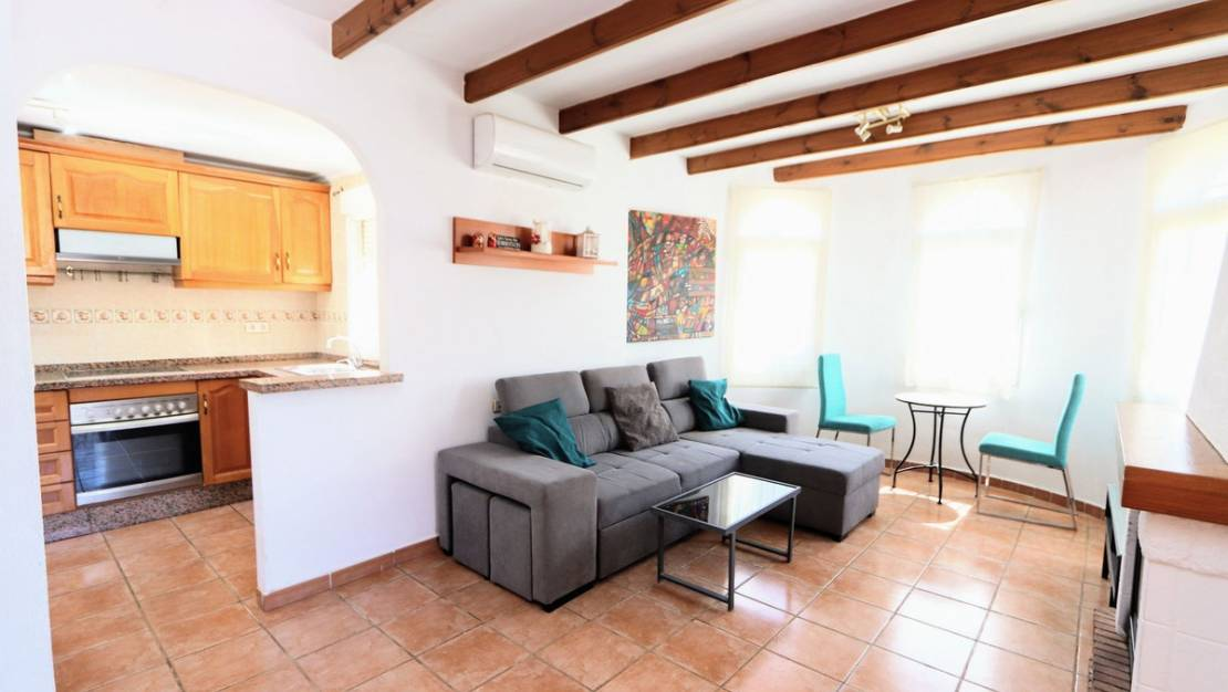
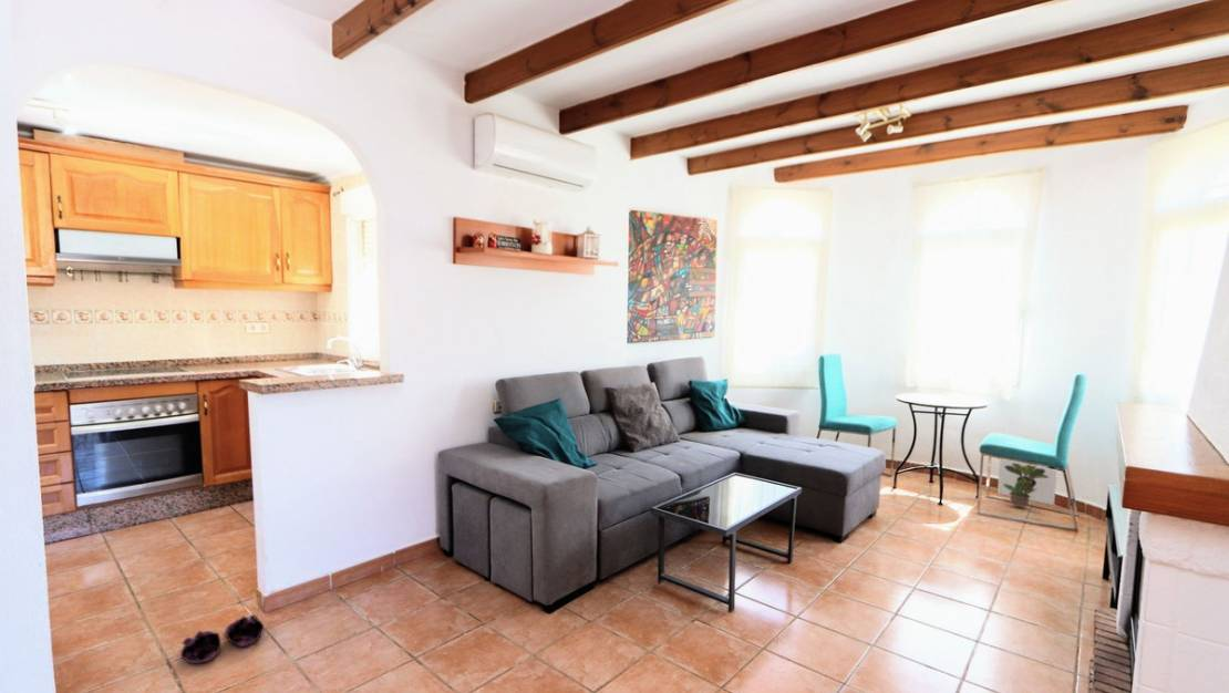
+ slippers (218, 633)
+ potted plant (1022, 480)
